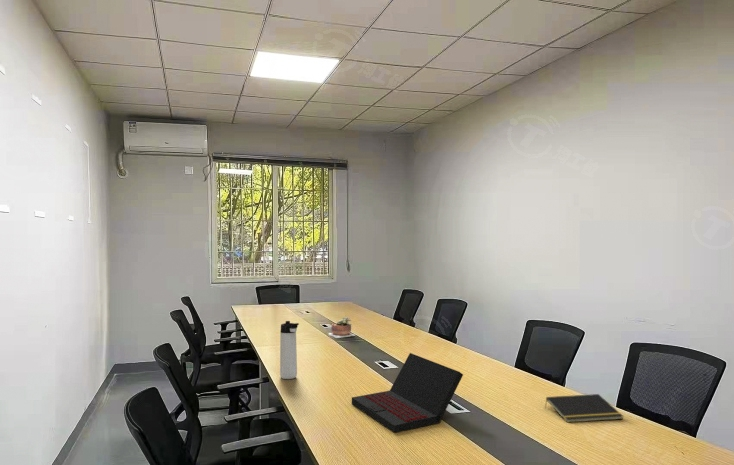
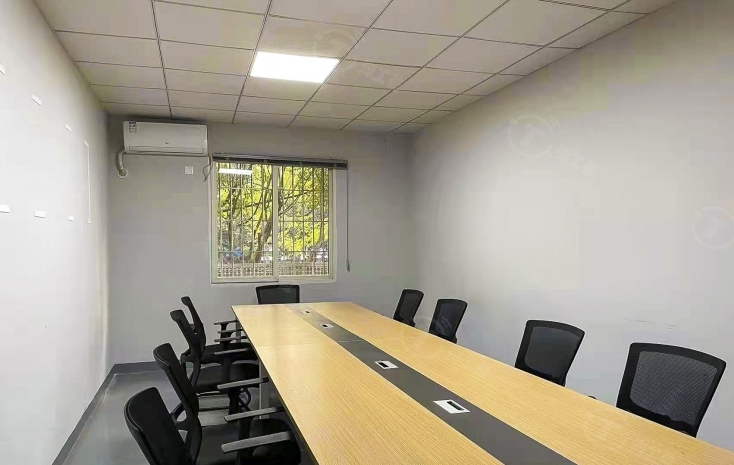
- notepad (583, 407)
- laptop (405, 388)
- thermos bottle (290, 349)
- succulent plant (341, 326)
